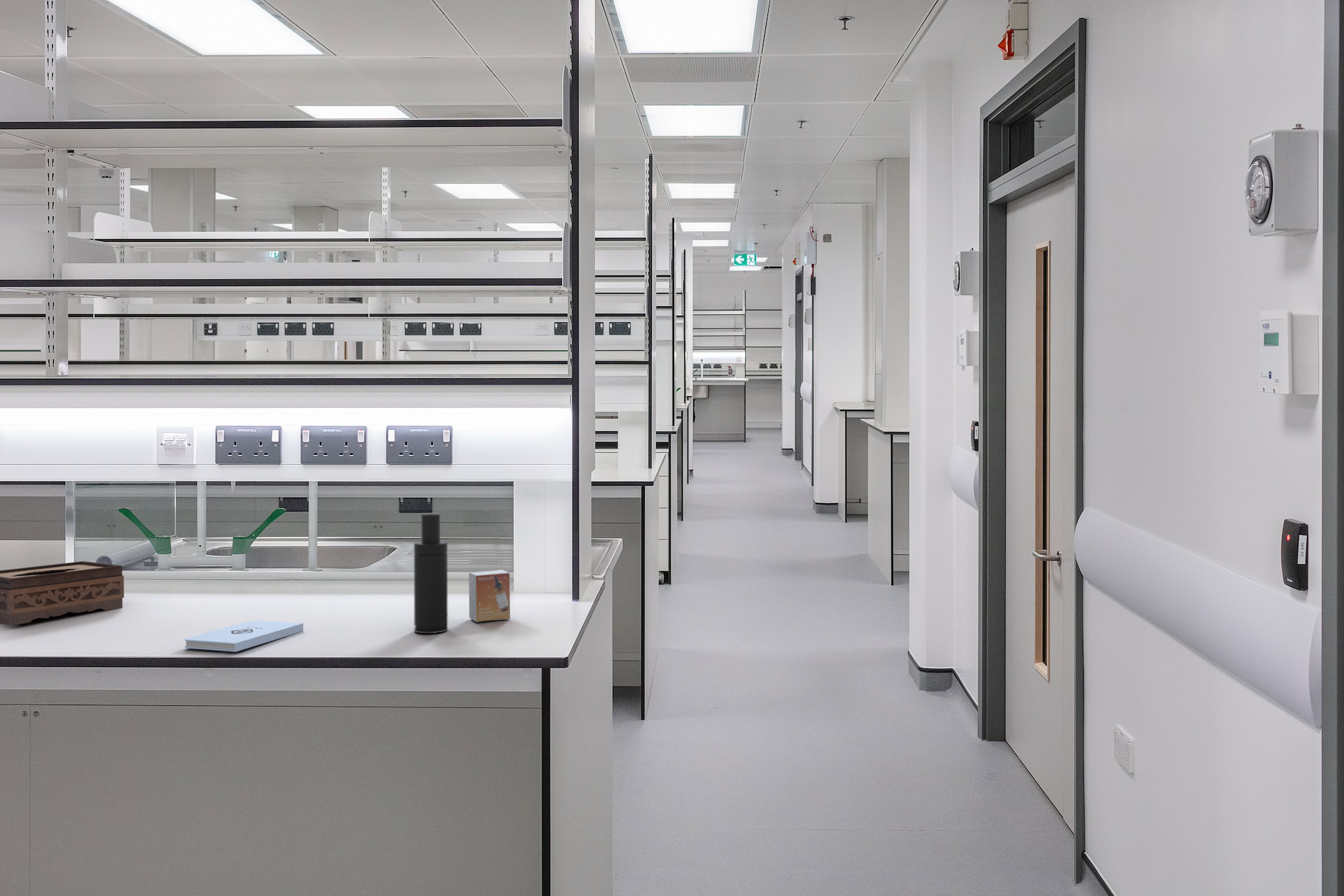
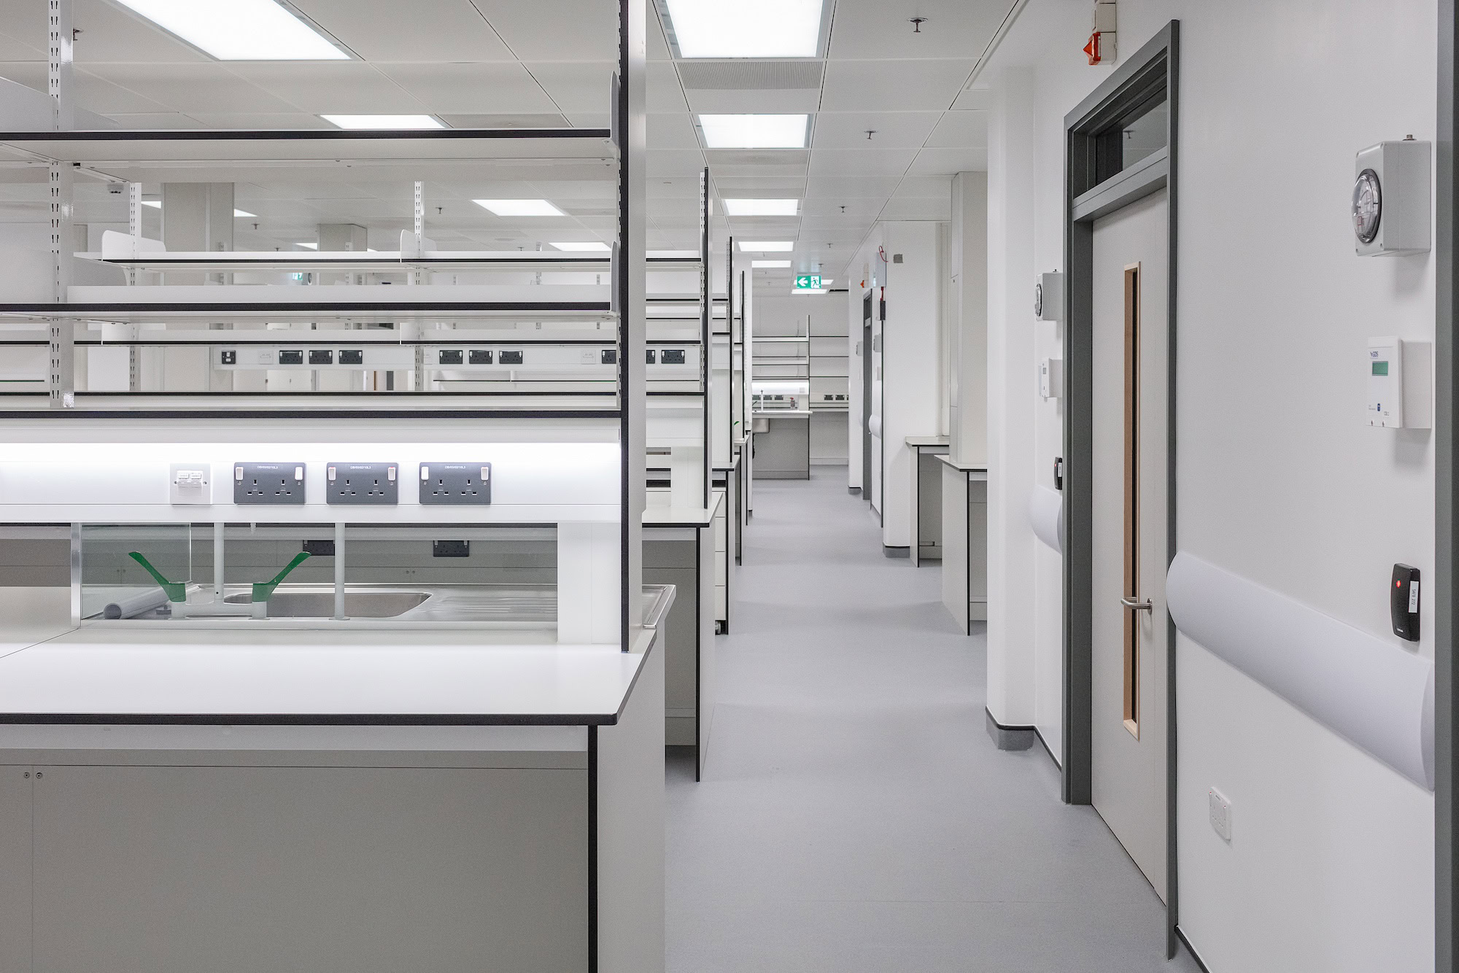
- tissue box (49, 591)
- notepad (245, 635)
- atomizer (431, 572)
- small box (489, 595)
